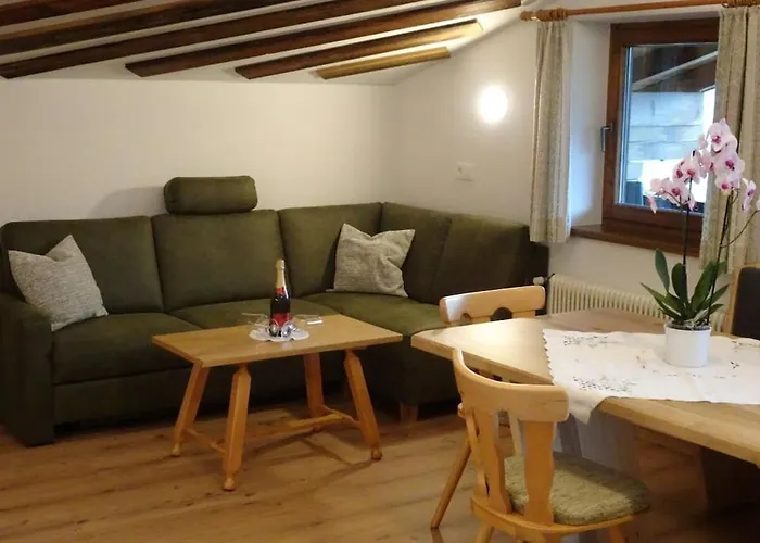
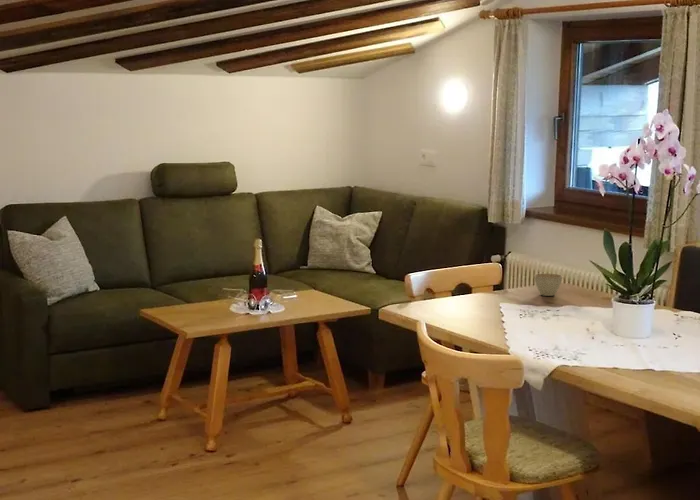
+ flower pot (547, 285)
